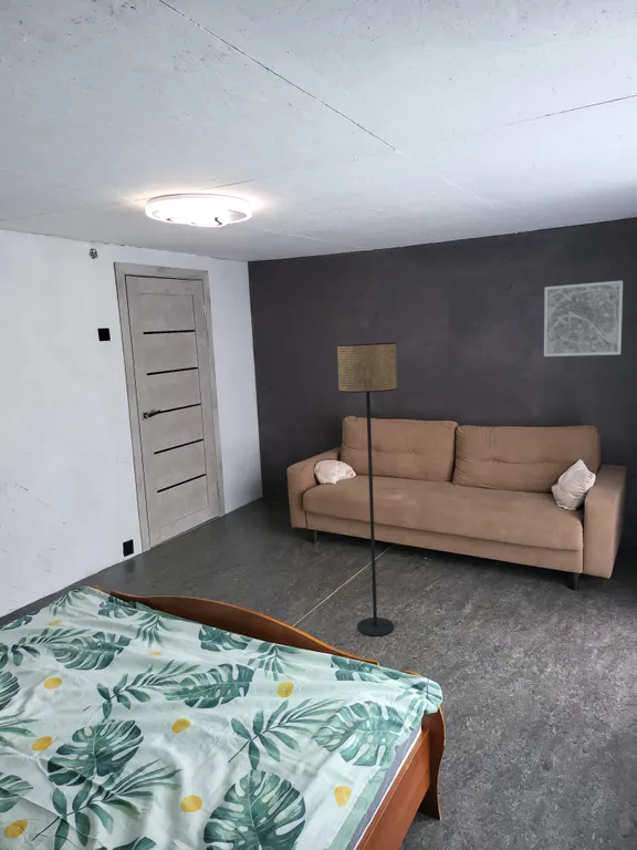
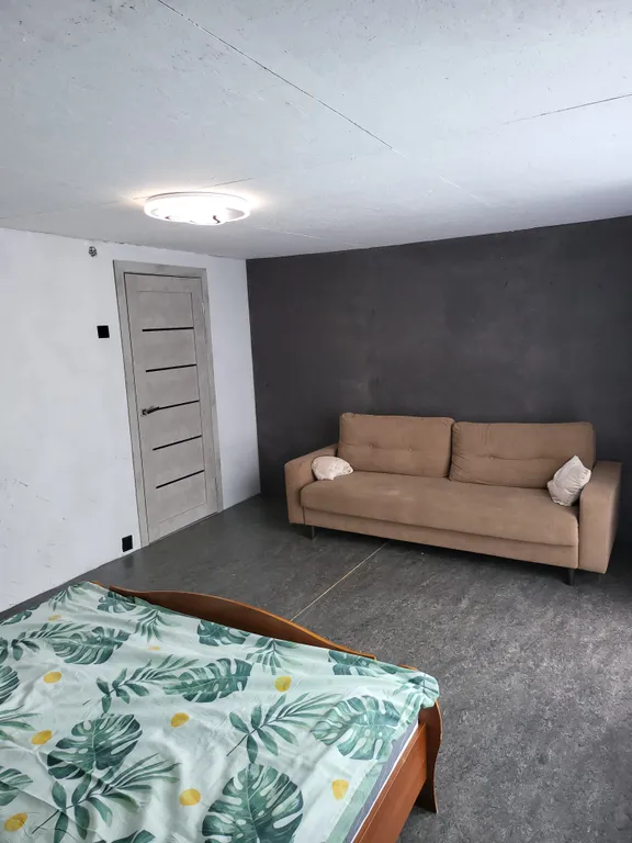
- floor lamp (370, 490)
- wall art (582, 320)
